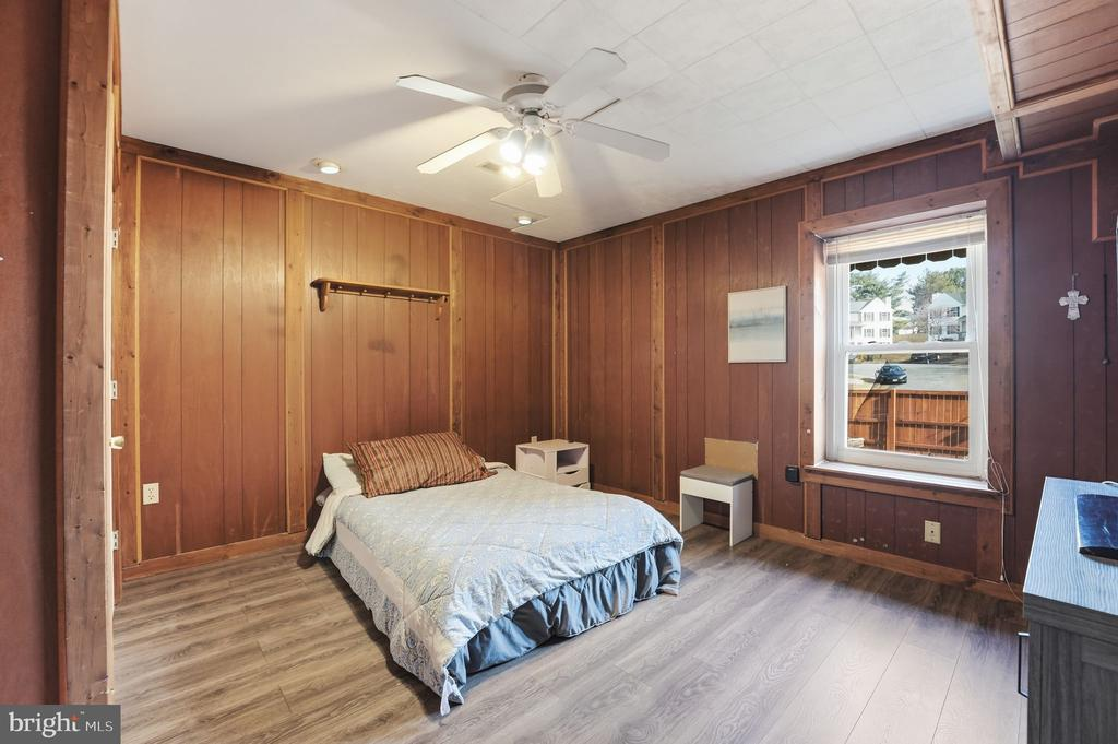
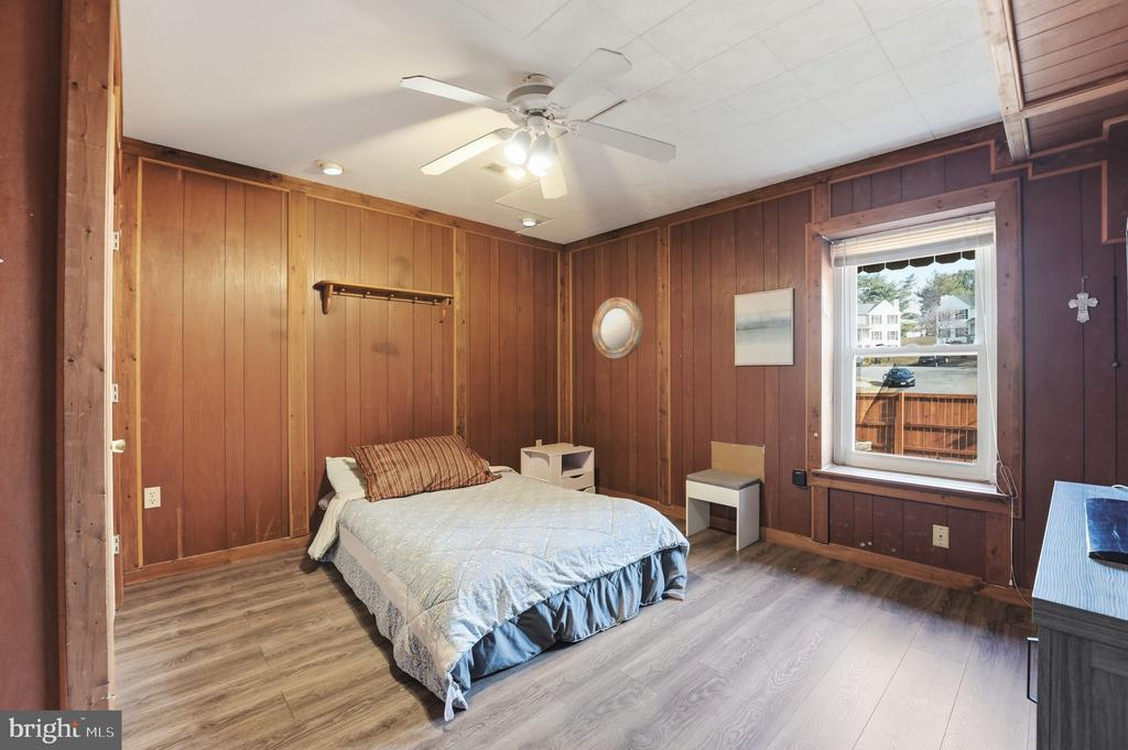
+ home mirror (616, 328)
